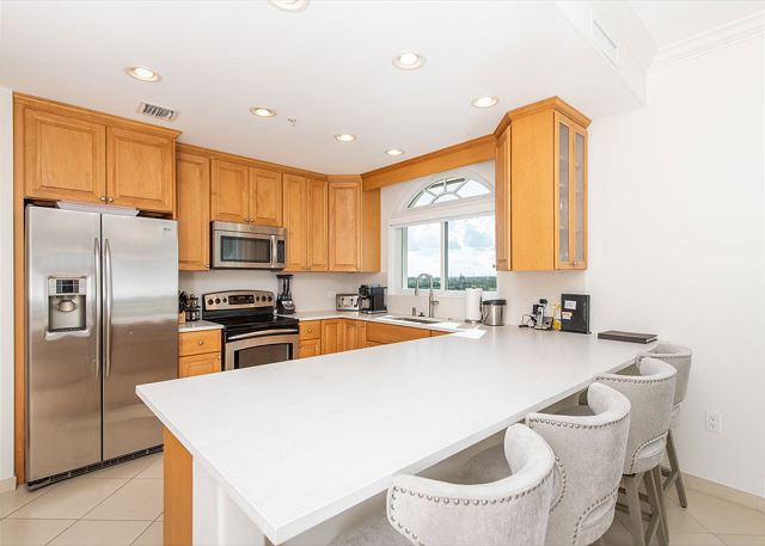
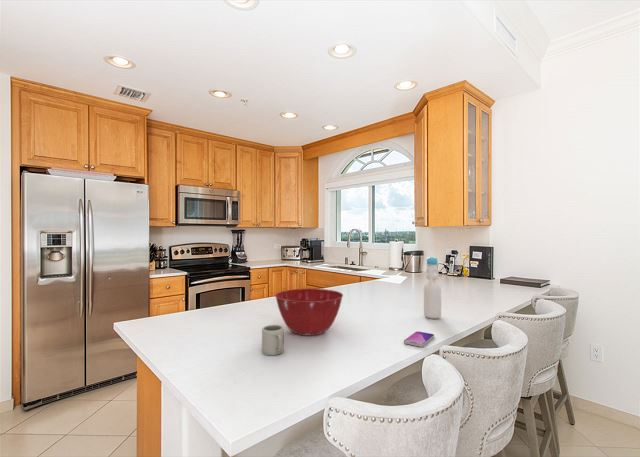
+ bottle (432, 286)
+ smartphone (419, 338)
+ mixing bowl (309, 312)
+ cup (274, 340)
